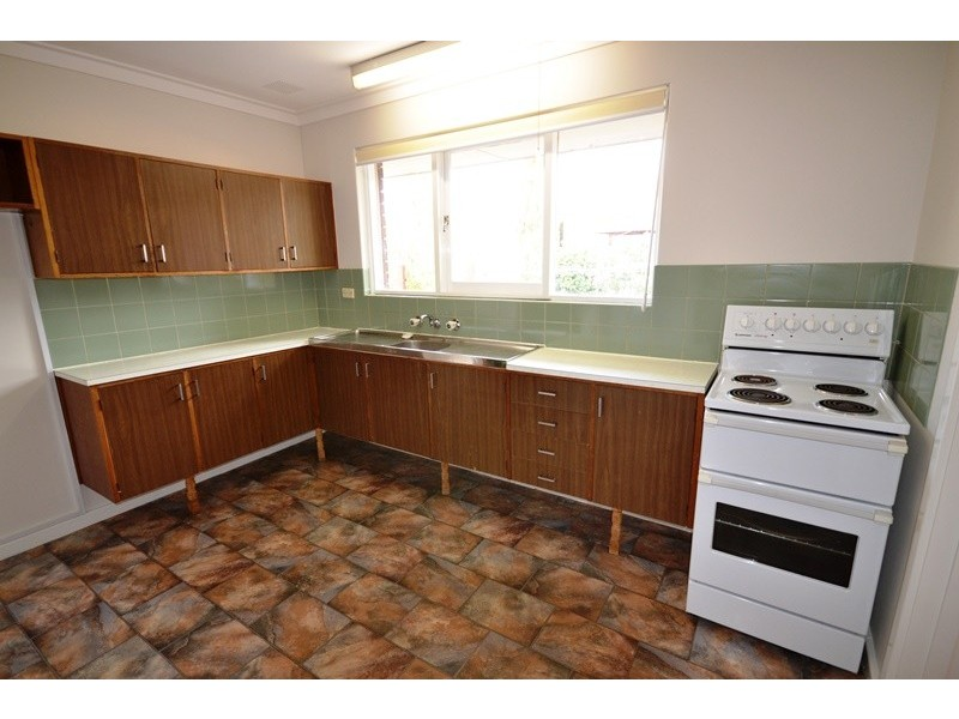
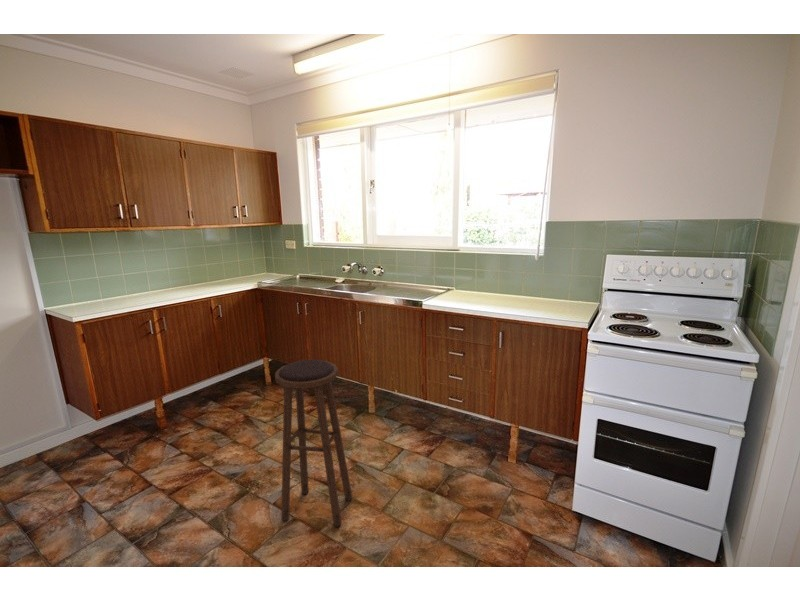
+ stool (313, 447)
